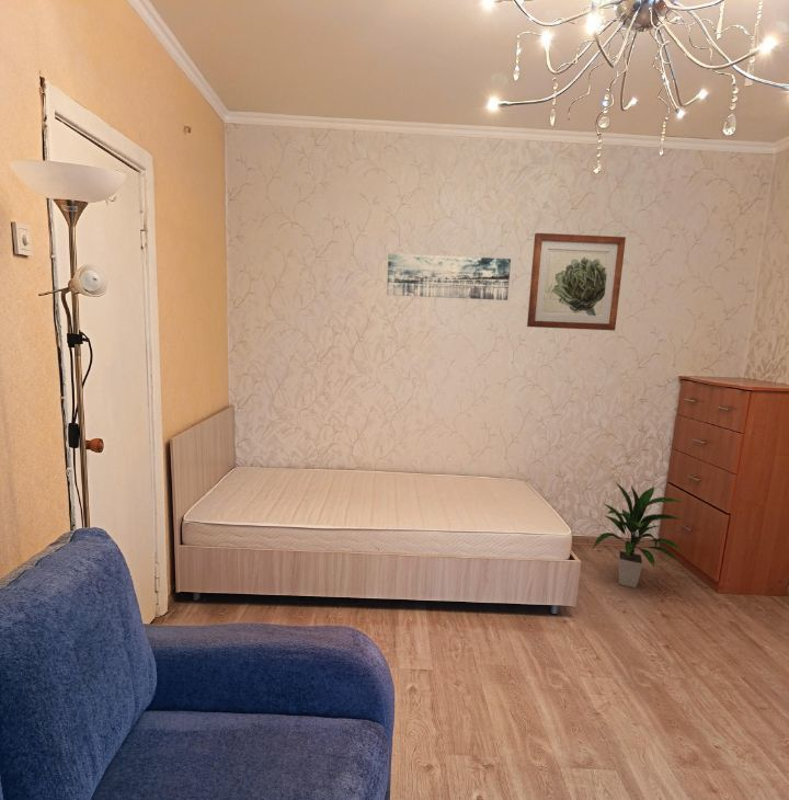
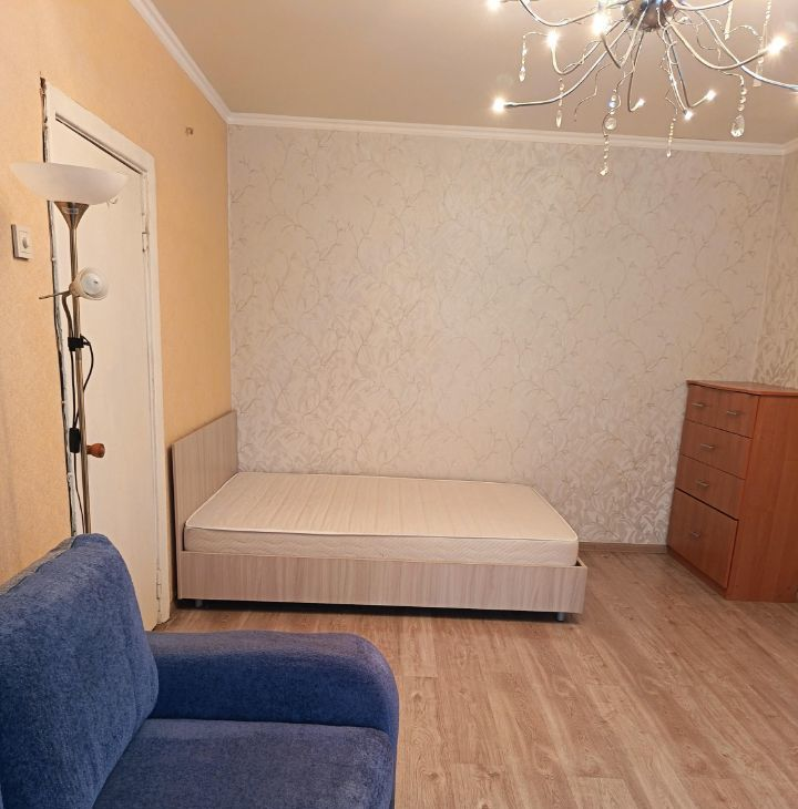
- wall art (575, 282)
- wall art (448, 276)
- indoor plant (636, 532)
